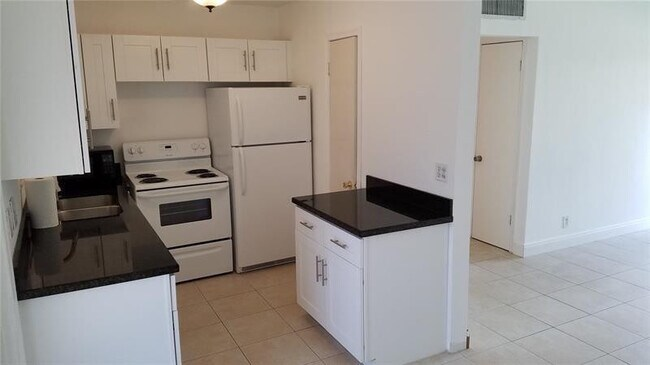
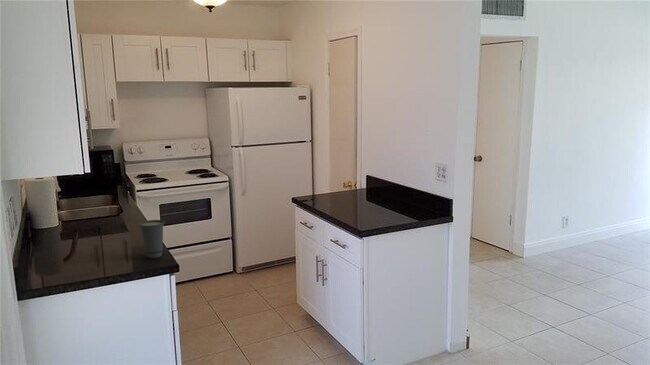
+ cup (153, 239)
